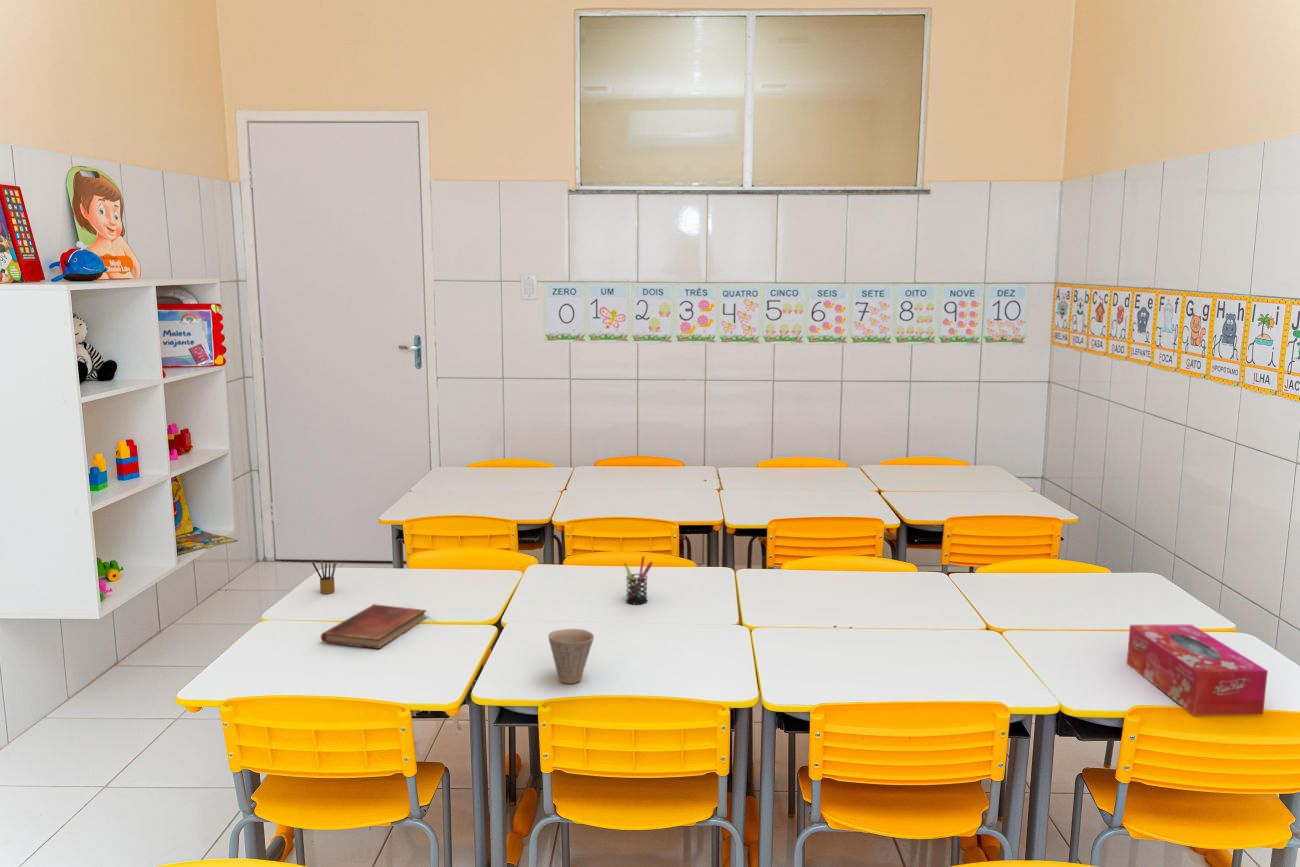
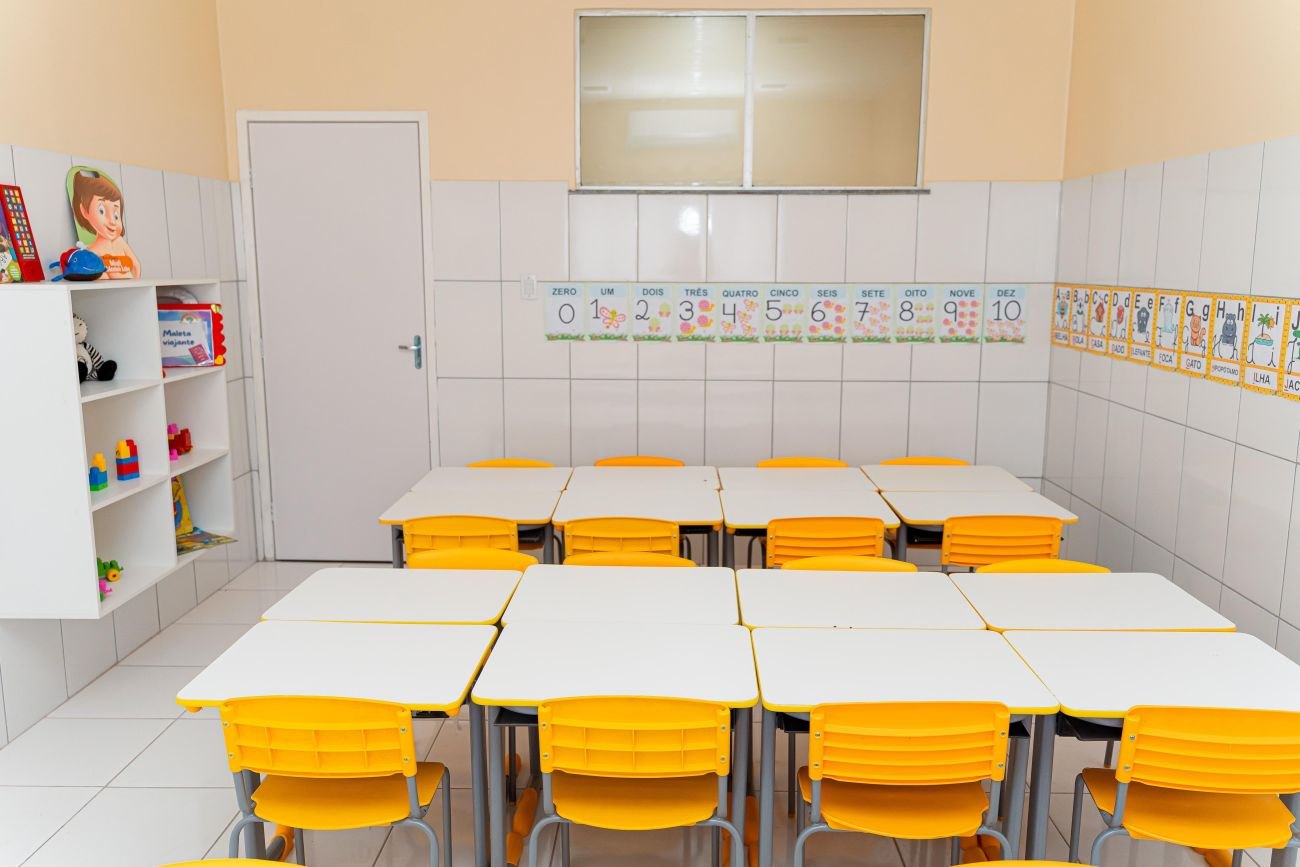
- tissue box (1192, 667)
- cup (571, 656)
- pencil box (325, 575)
- diary (375, 625)
- pen holder (635, 579)
